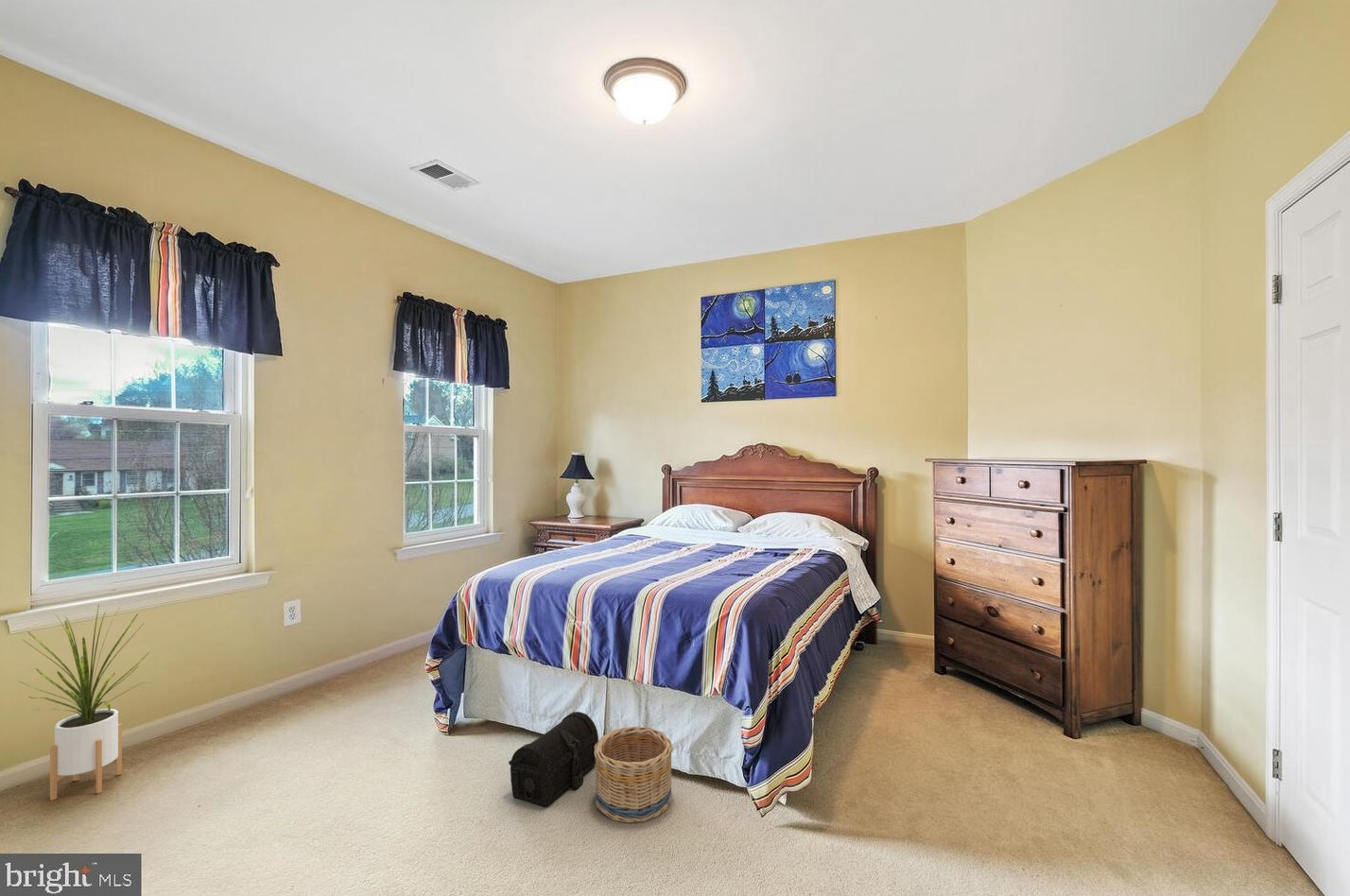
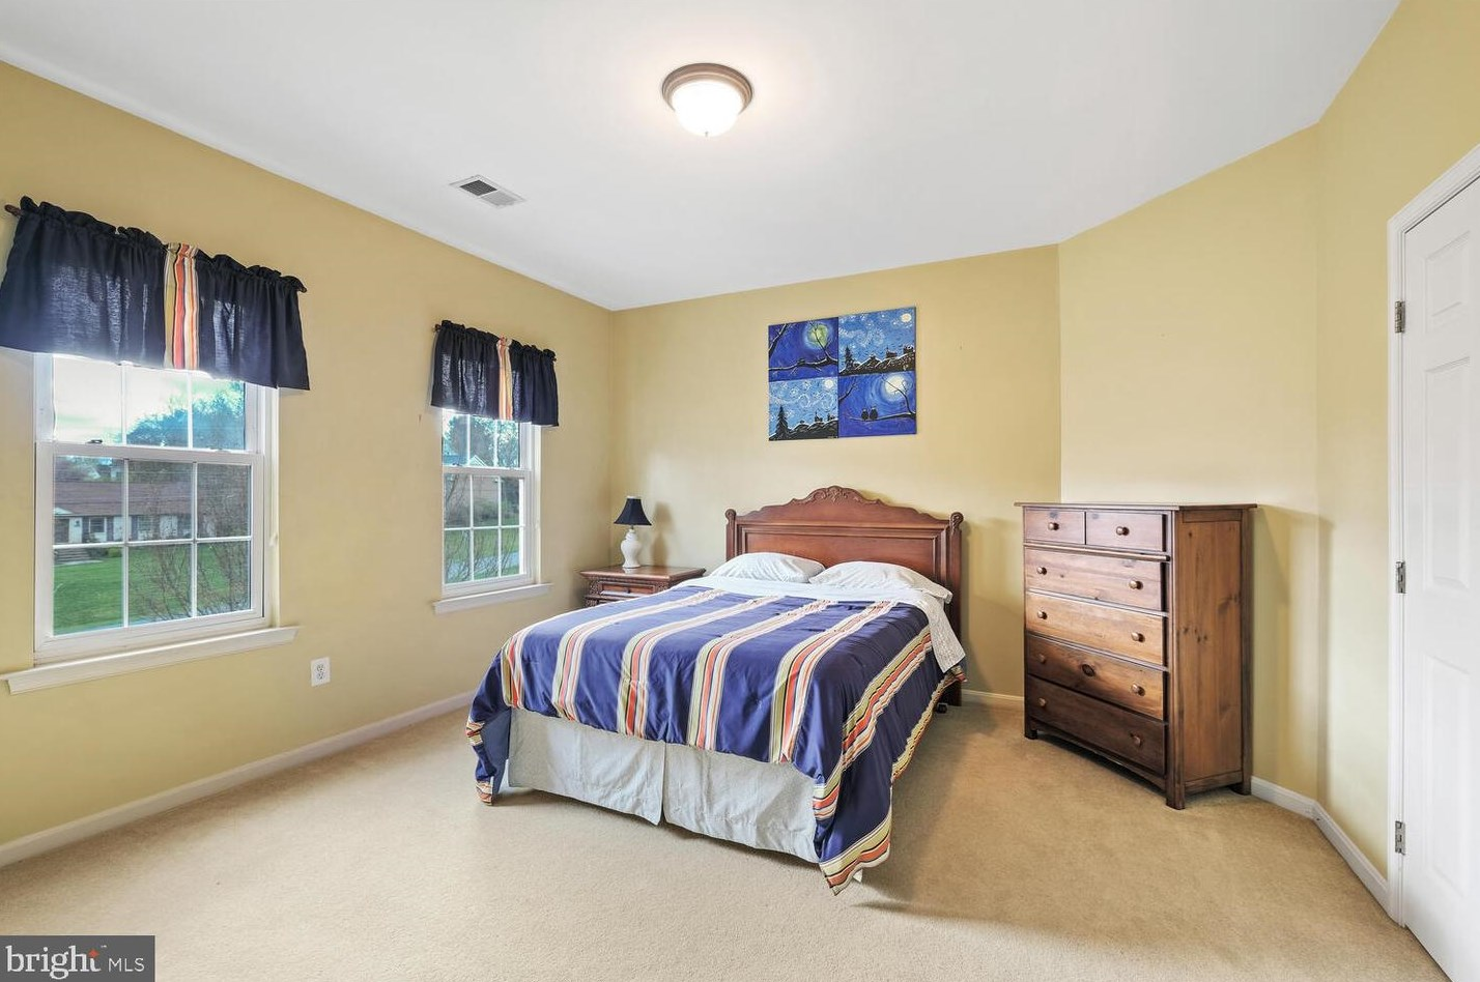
- basket (633, 771)
- treasure chest (558, 754)
- house plant (88, 696)
